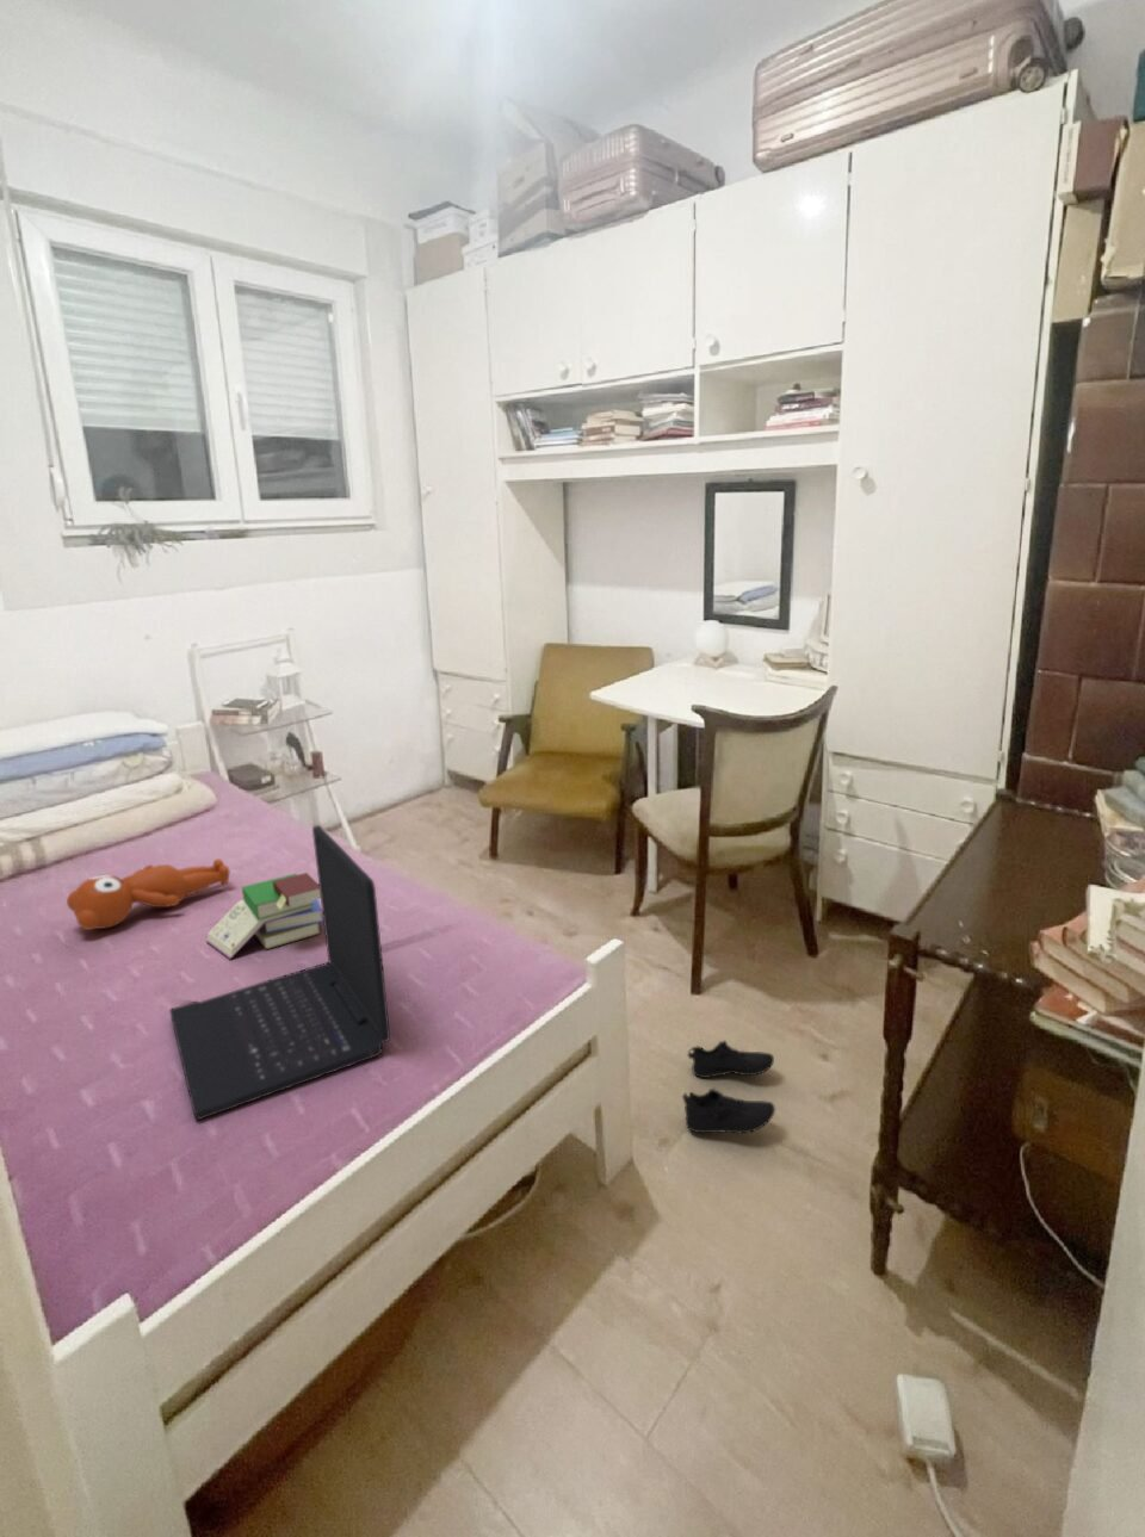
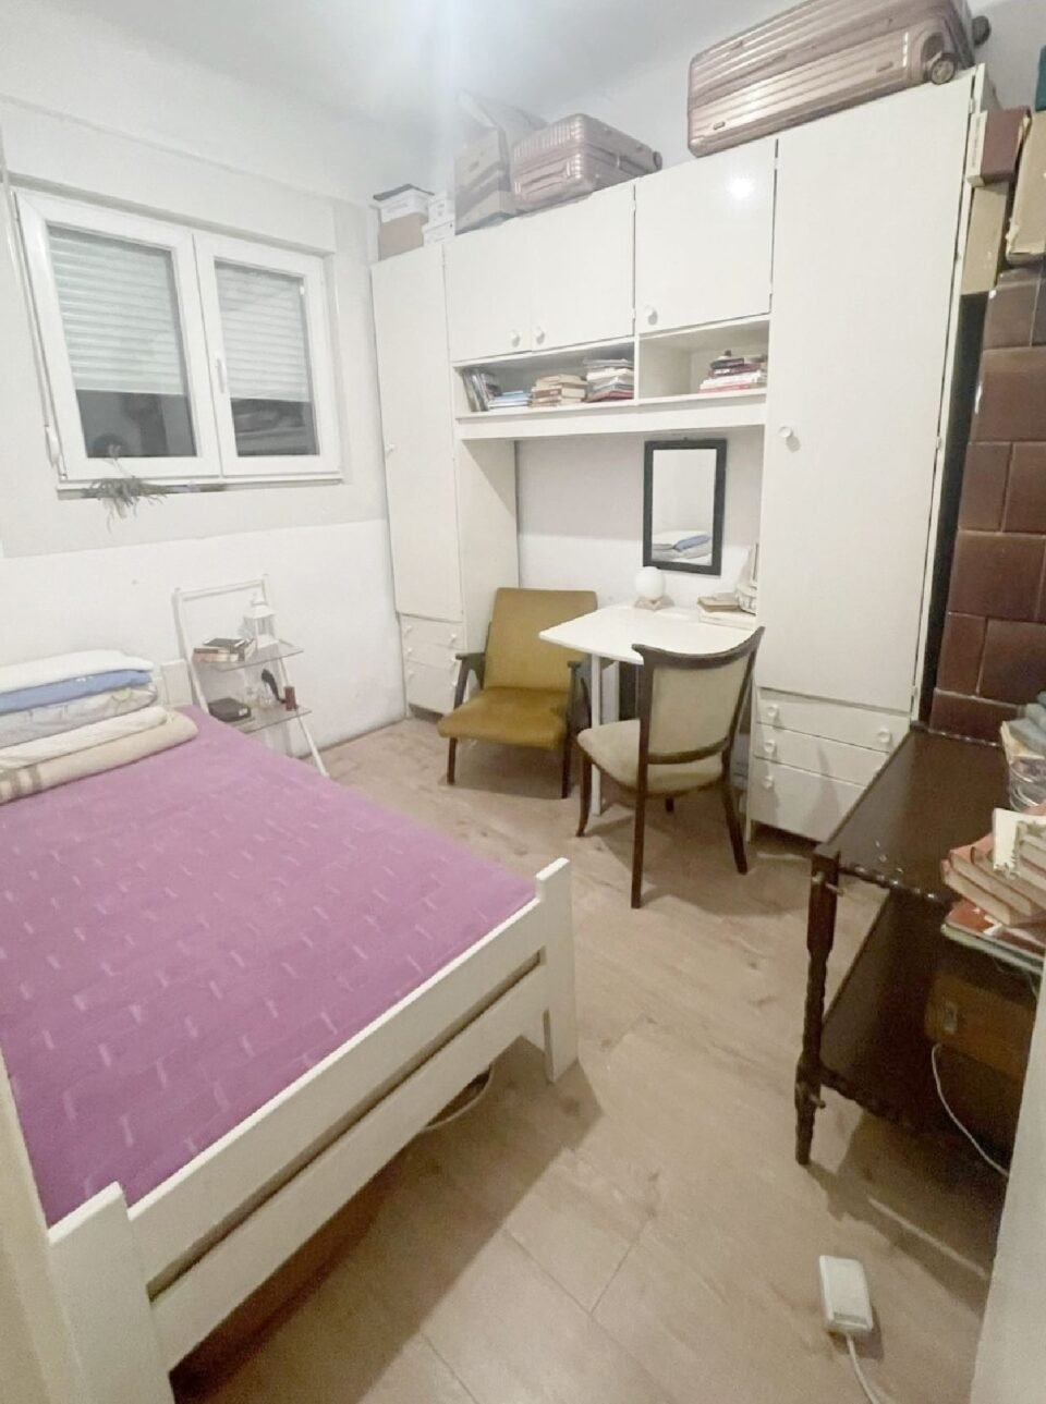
- teddy bear (152, 885)
- laptop (274, 978)
- book (268, 910)
- shoe (729, 1073)
